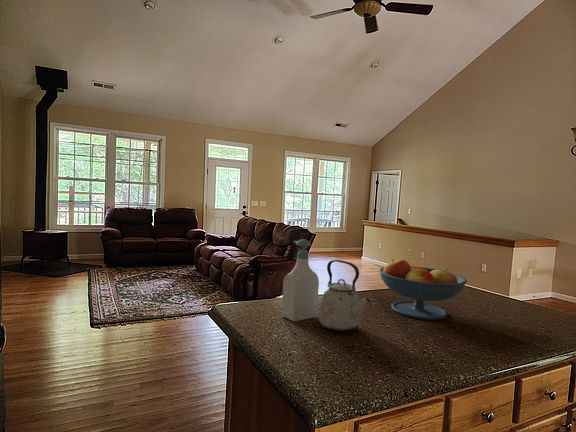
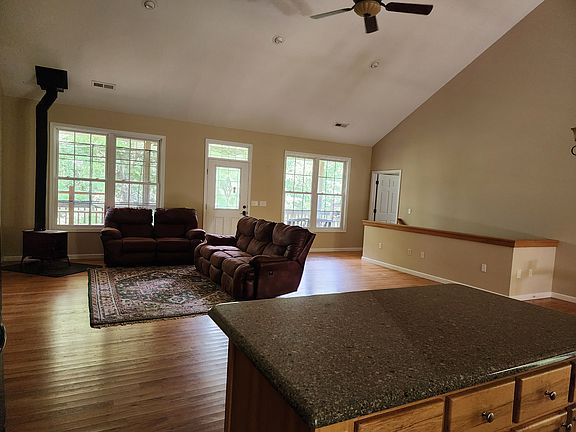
- soap bottle (299, 277)
- fruit bowl (420, 286)
- kettle (346, 296)
